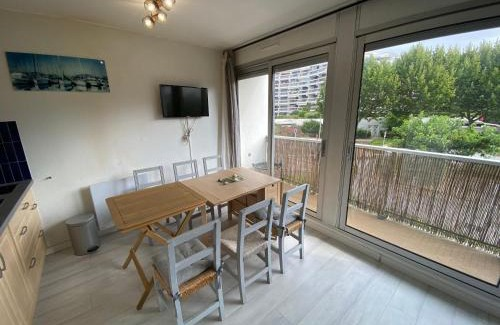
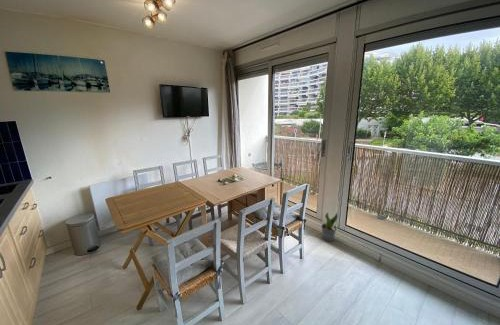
+ potted plant (329, 224)
